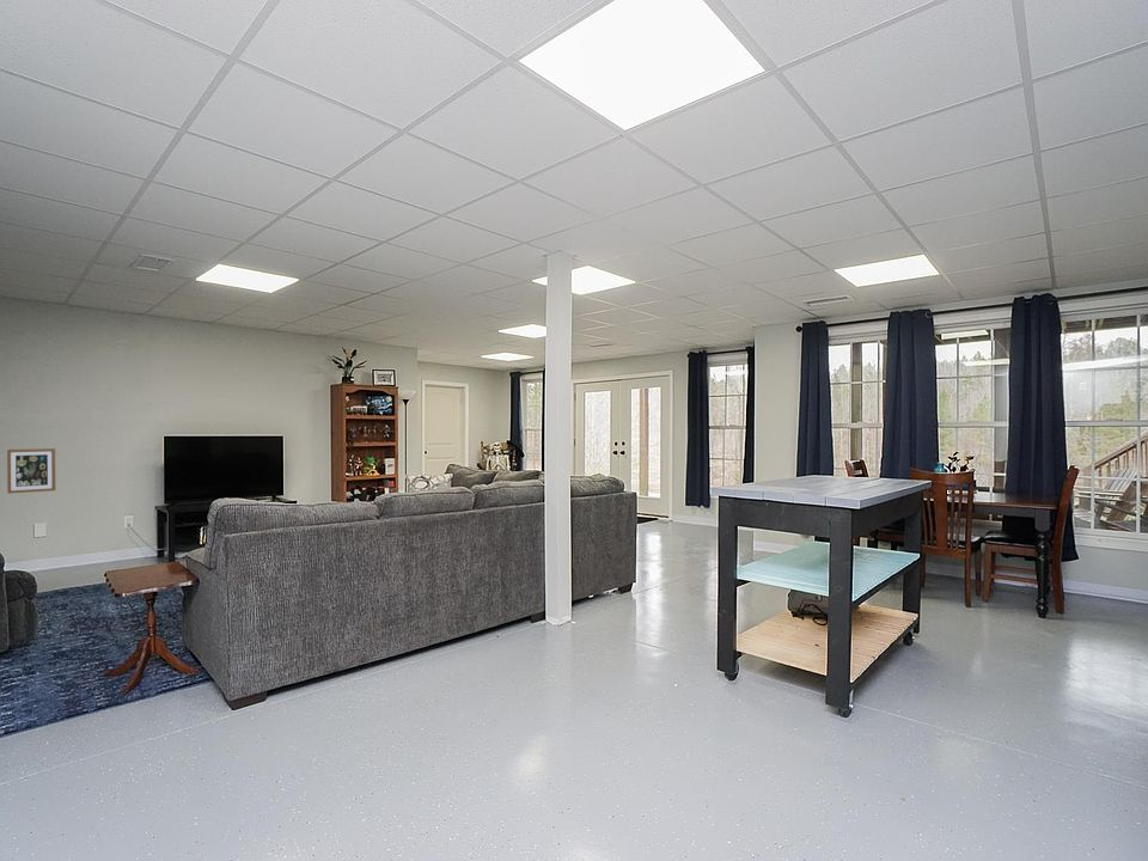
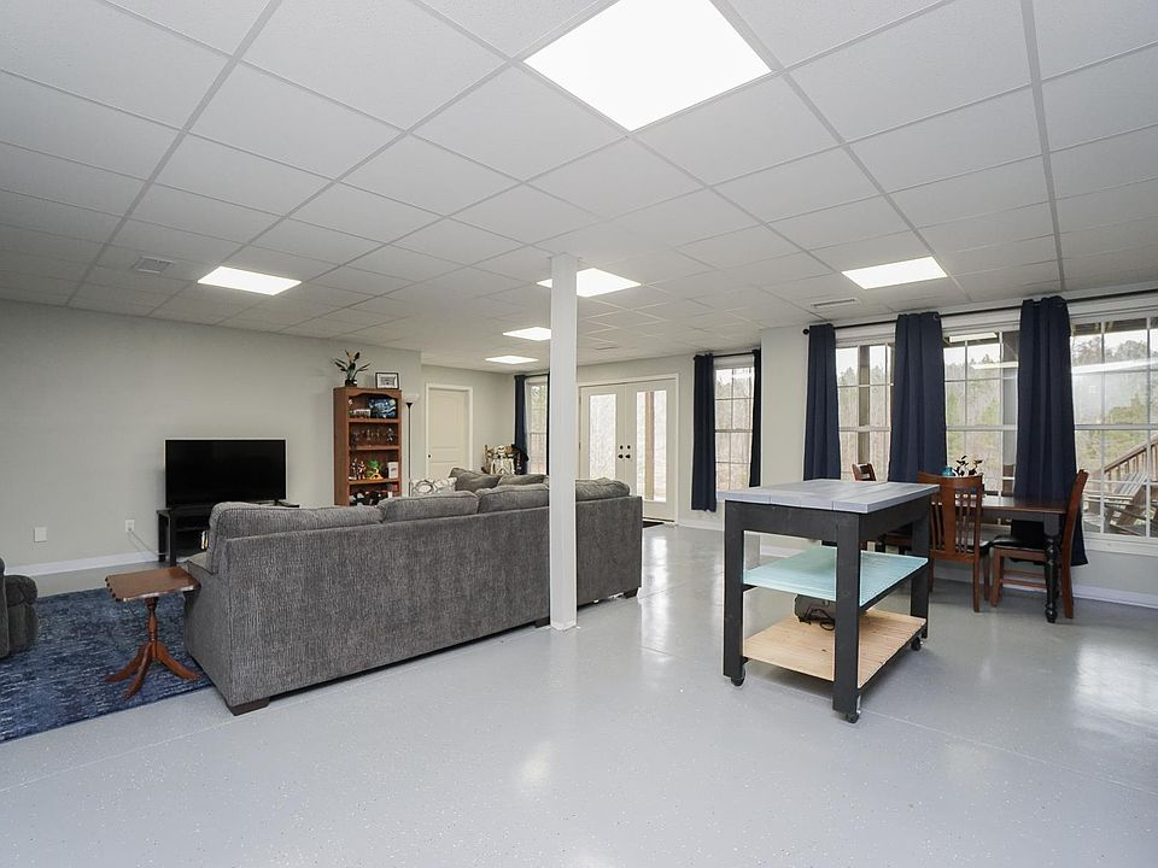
- wall art (31, 470)
